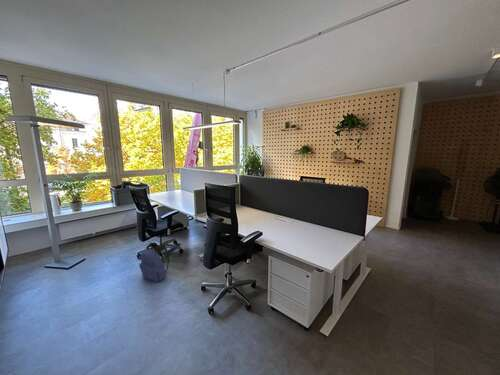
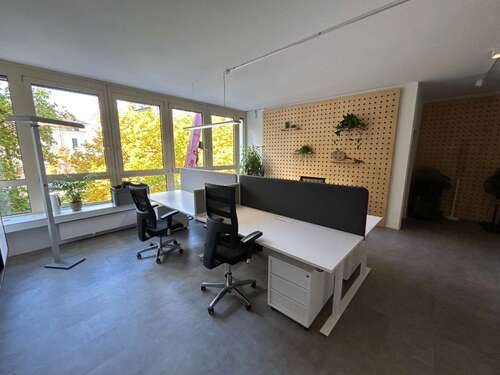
- backpack (156, 259)
